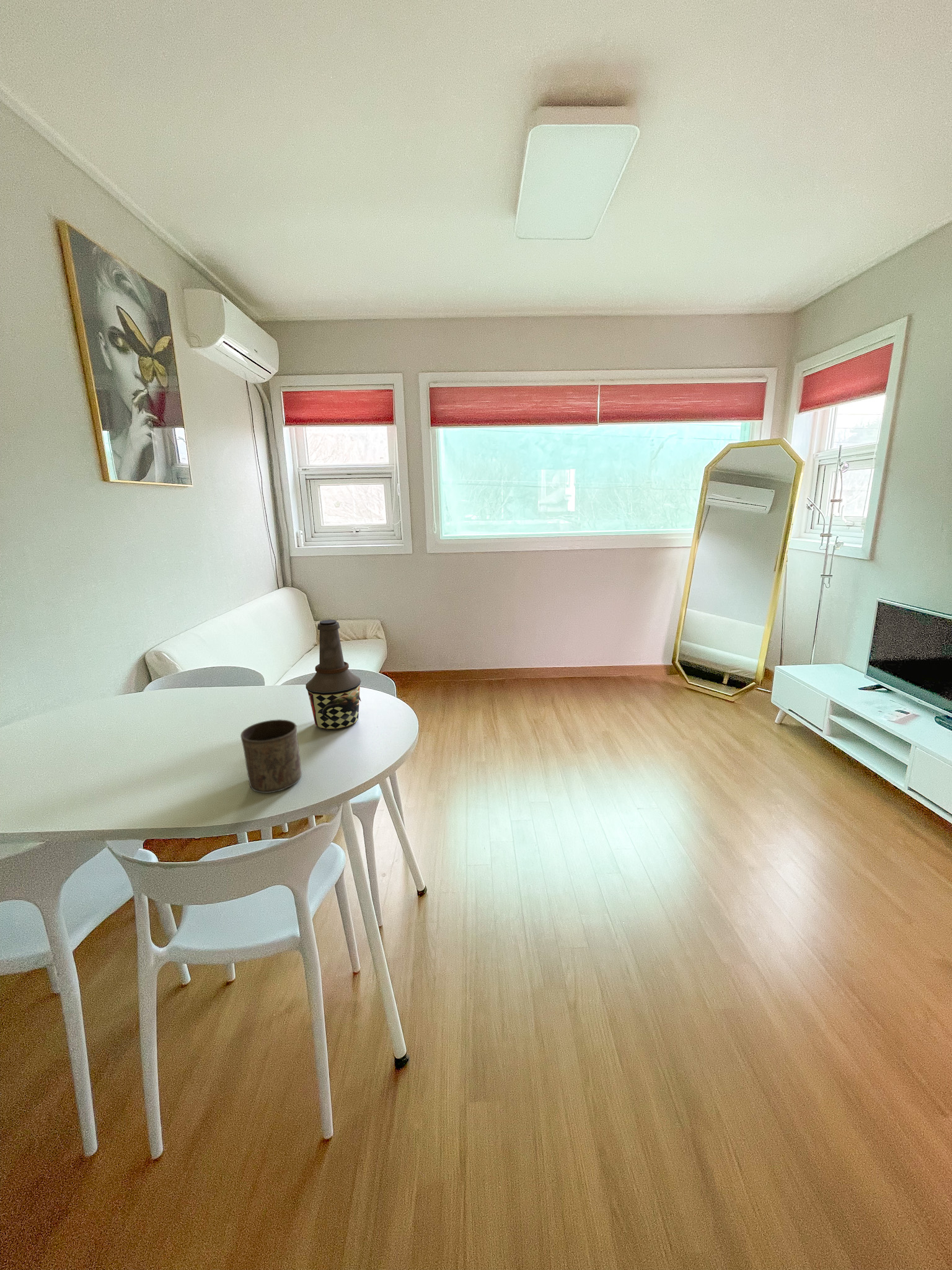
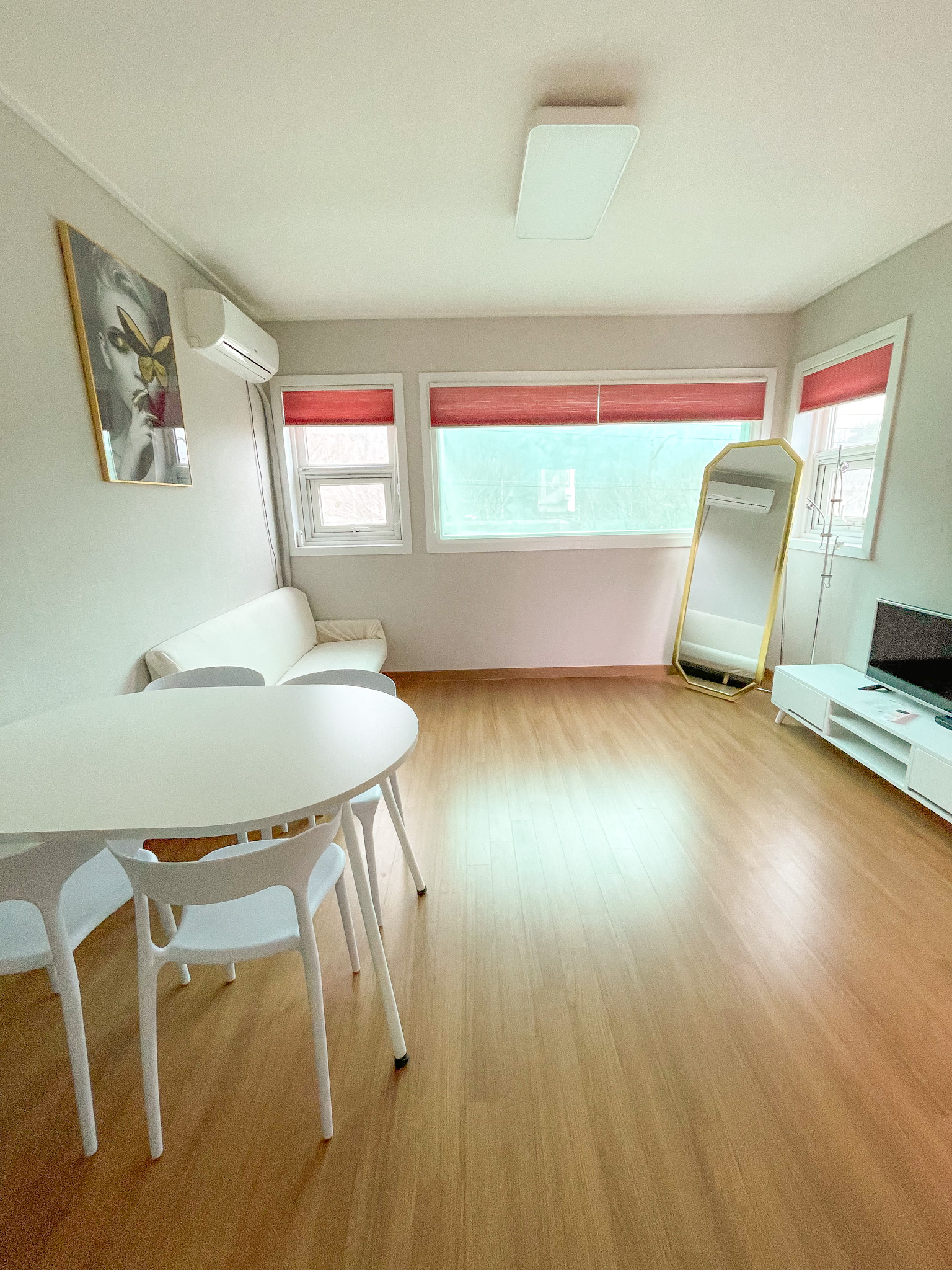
- cup (272, 756)
- bottle (334, 672)
